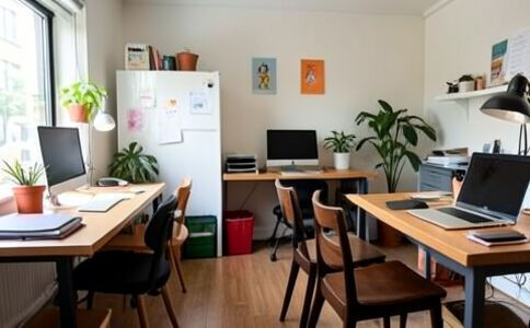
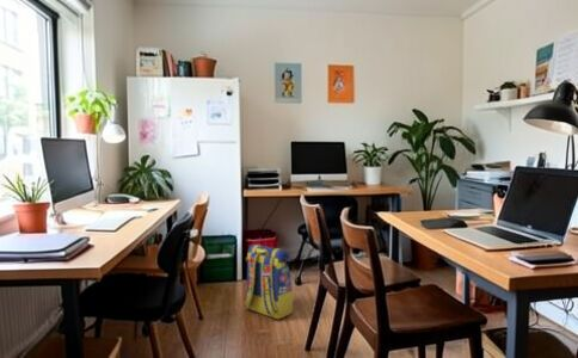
+ backpack (268, 279)
